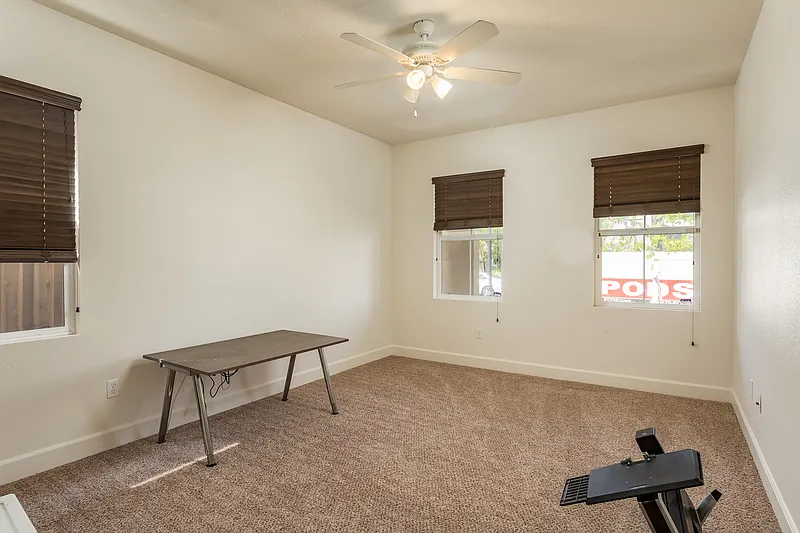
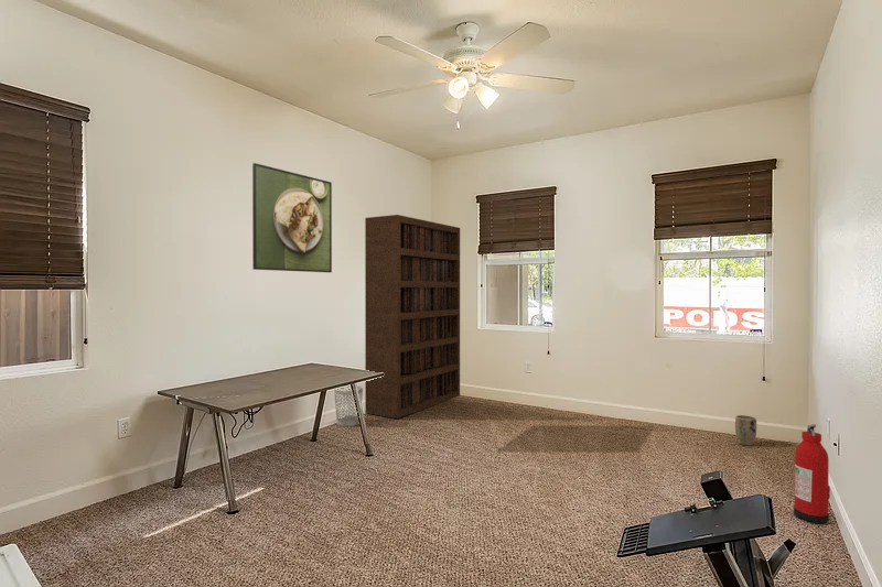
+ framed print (294, 221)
+ fire extinguisher (811, 468)
+ wastebasket (347, 405)
+ bookcase (416, 313)
+ plant pot (745, 430)
